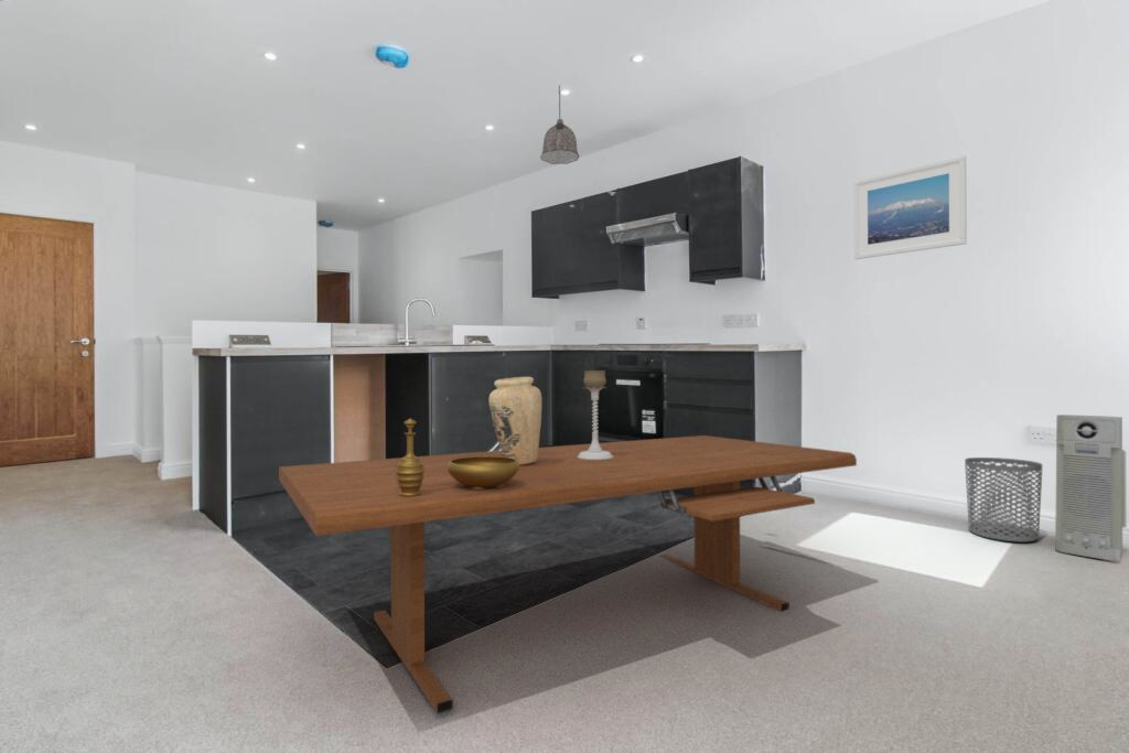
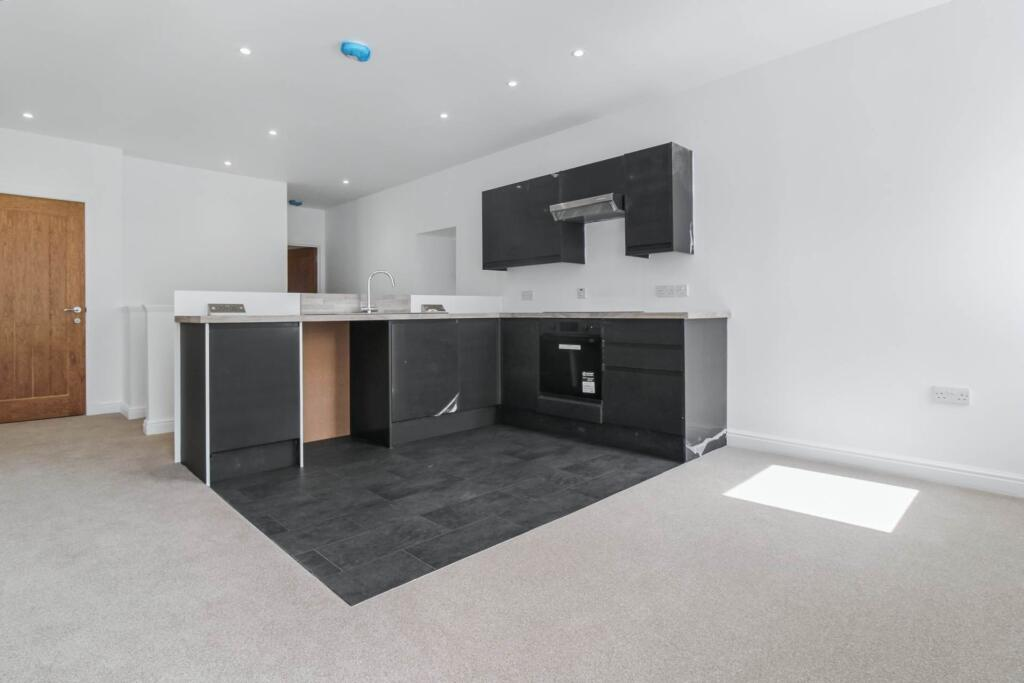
- table (591, 499)
- candle holder (594, 412)
- pendant lamp (559, 121)
- decorative bowl (460, 458)
- air purifier (1090, 482)
- vase (515, 419)
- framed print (906, 211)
- waste bin (1002, 497)
